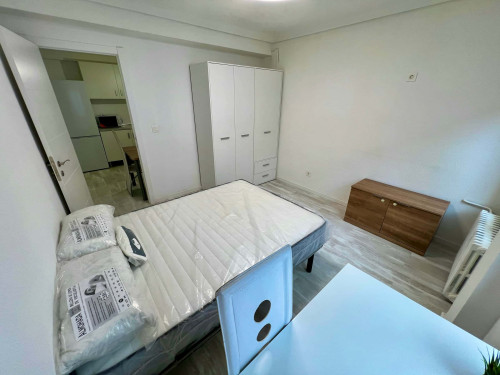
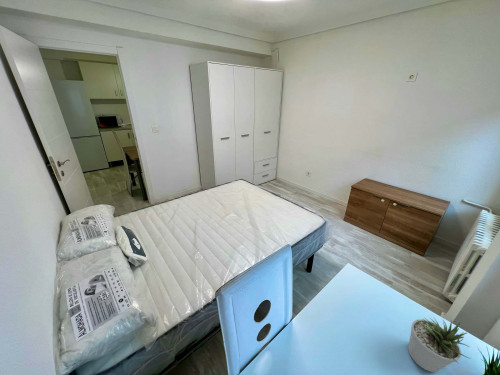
+ potted plant (435, 342)
